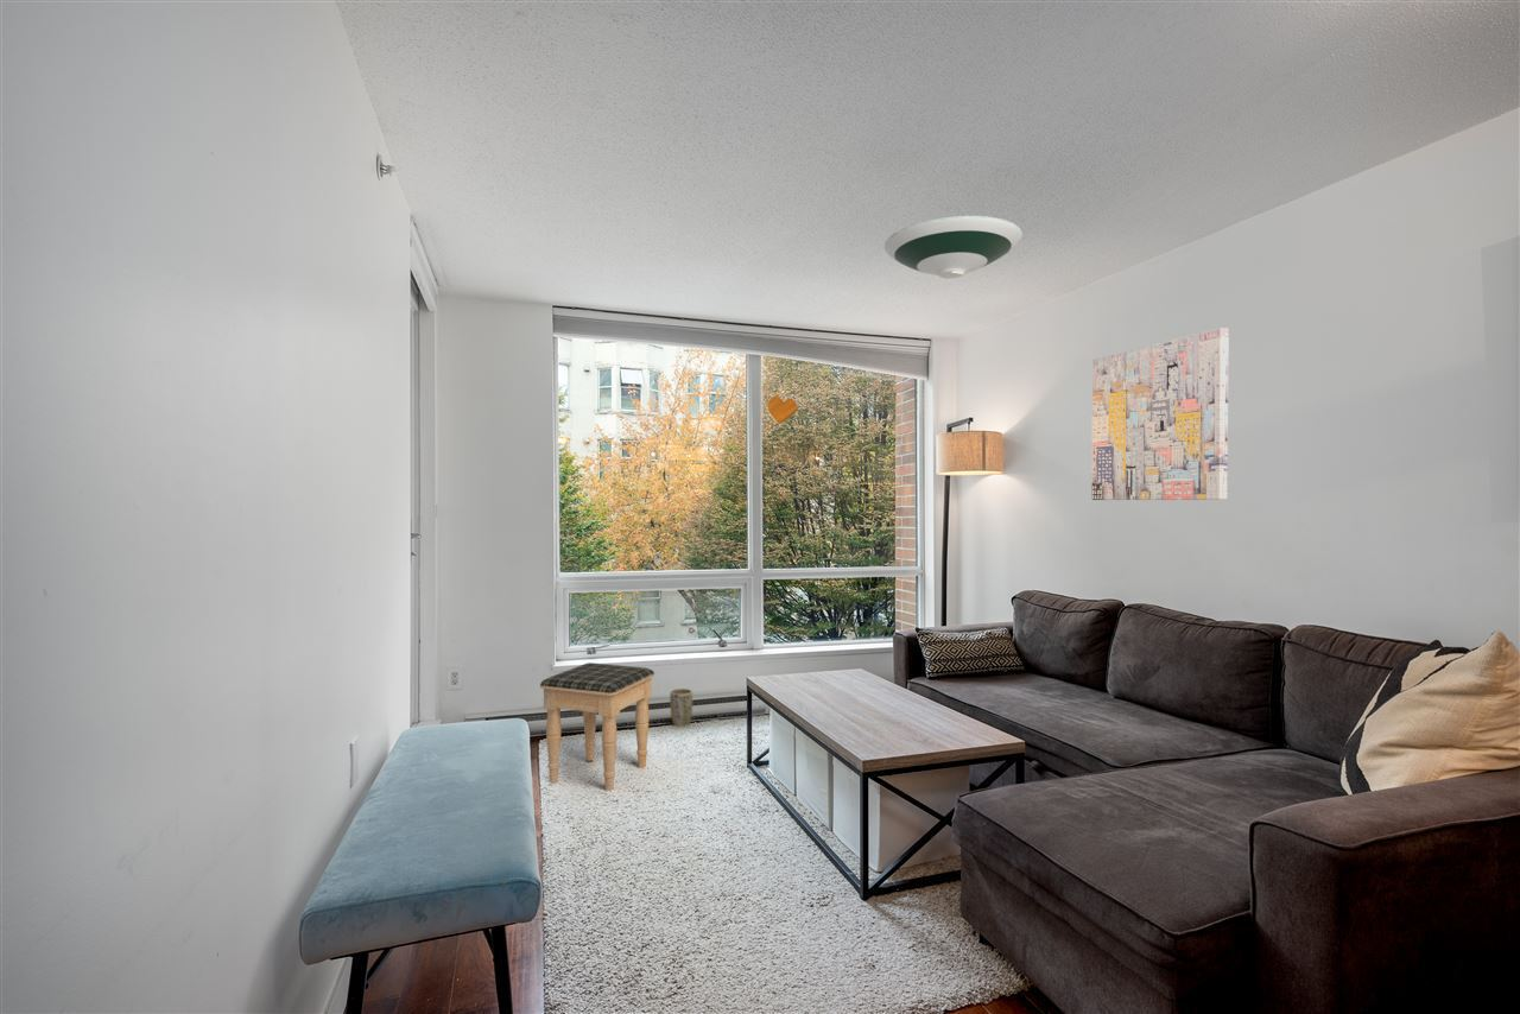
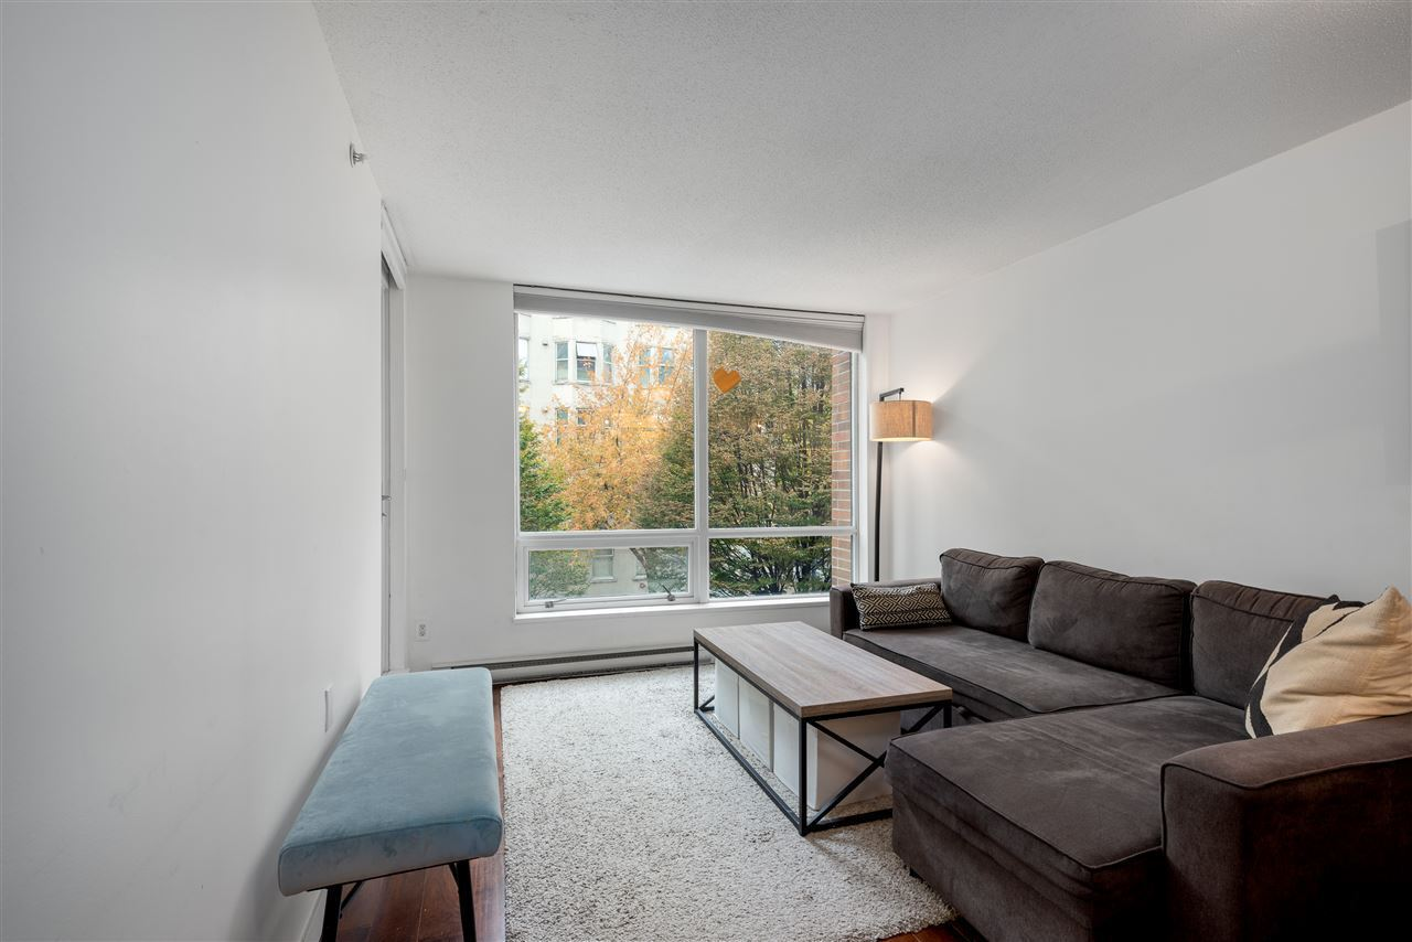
- footstool (595, 722)
- wall art (1153, 423)
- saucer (951, 258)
- plant pot (680, 708)
